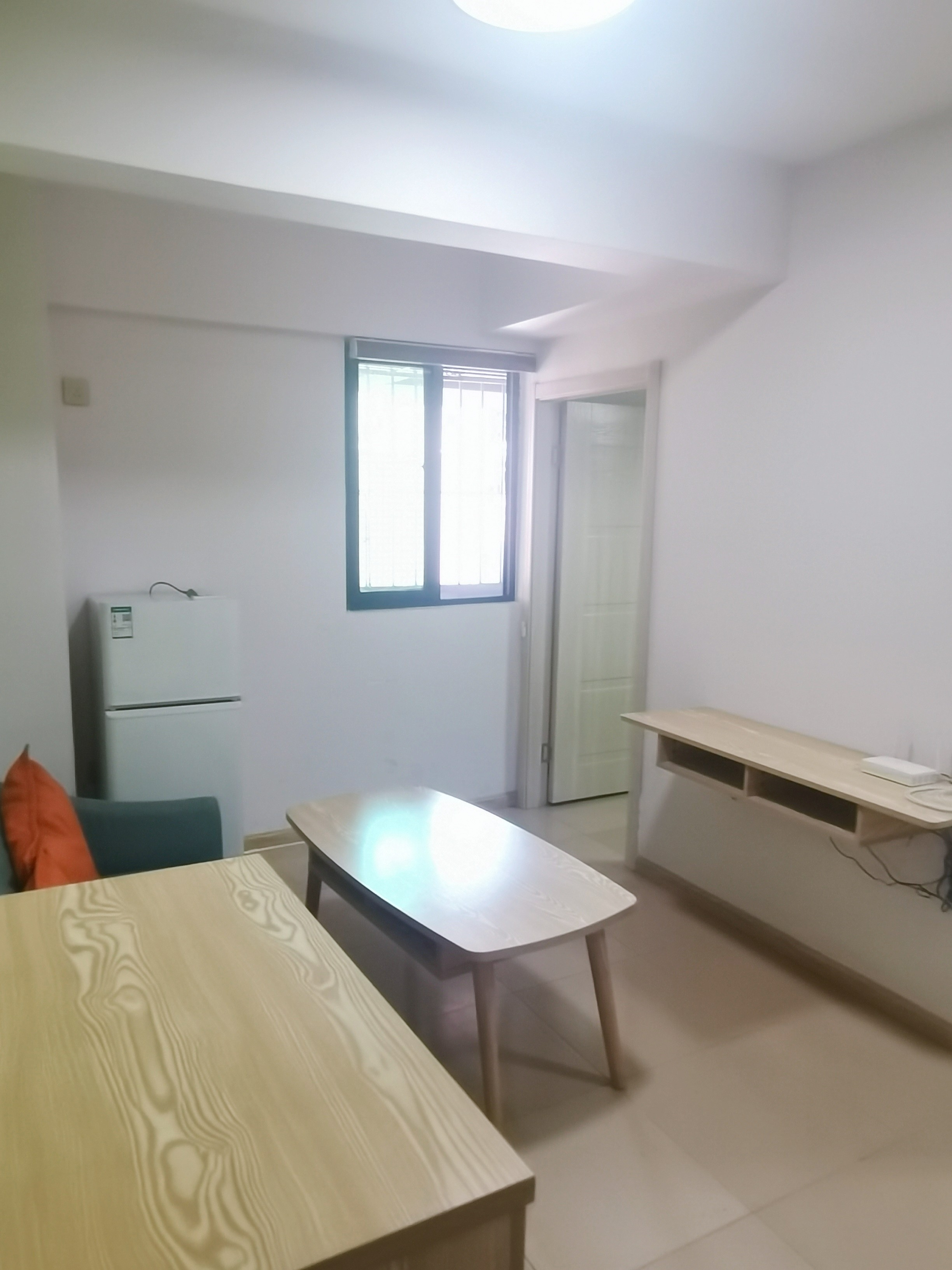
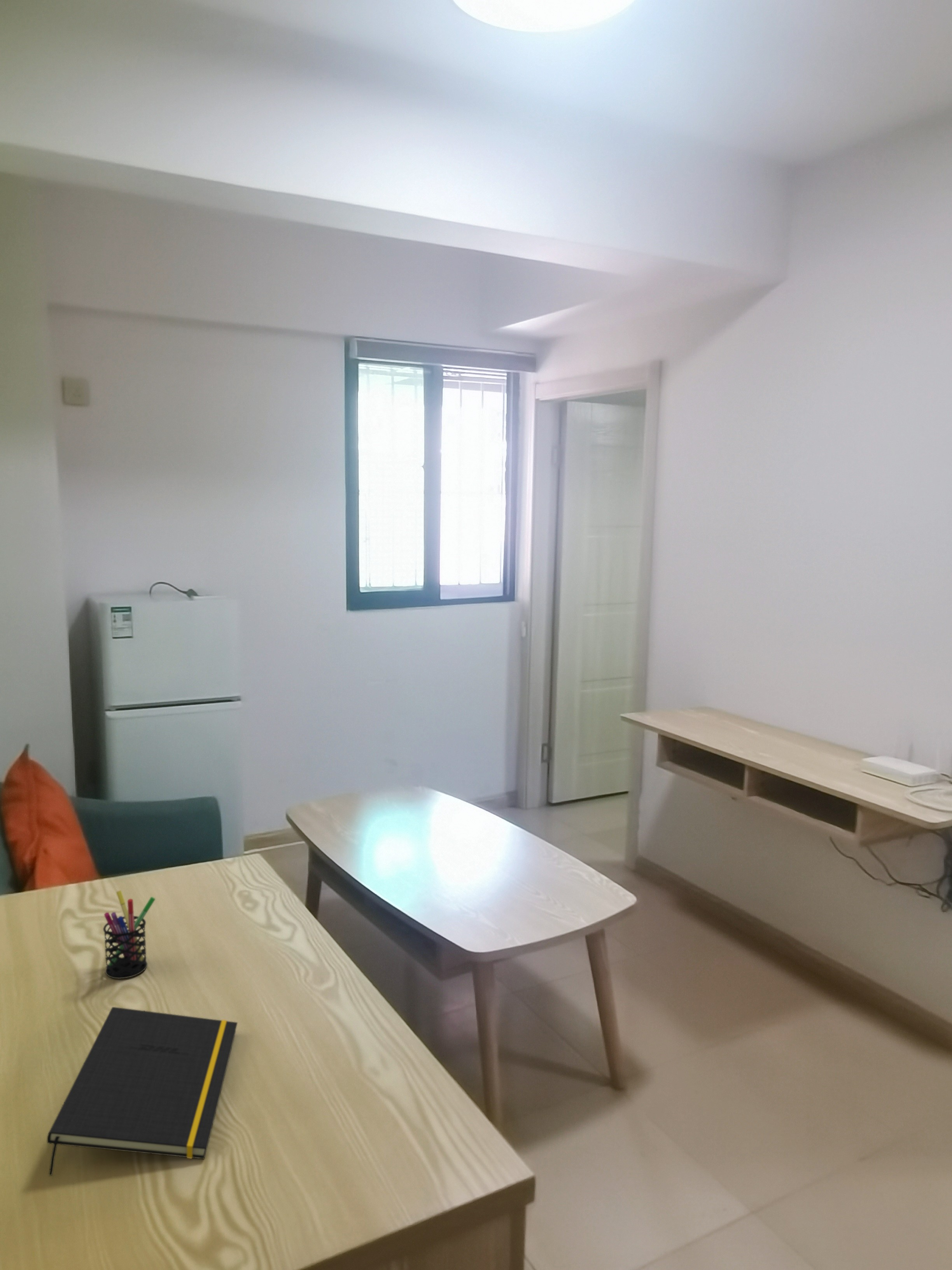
+ pen holder (130, 930)
+ notepad (154, 1075)
